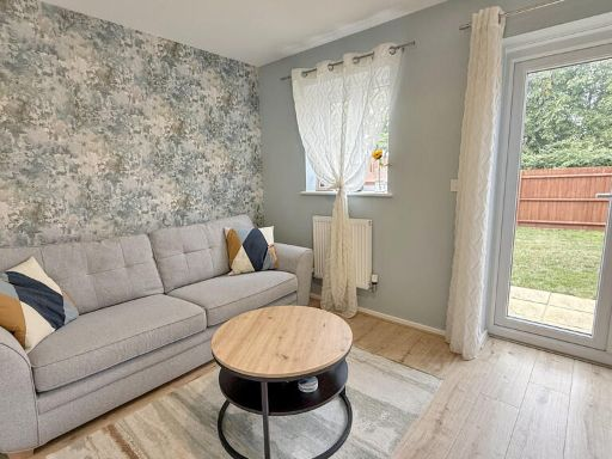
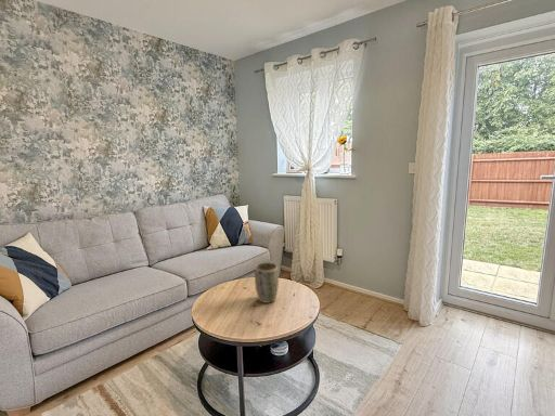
+ plant pot (267, 283)
